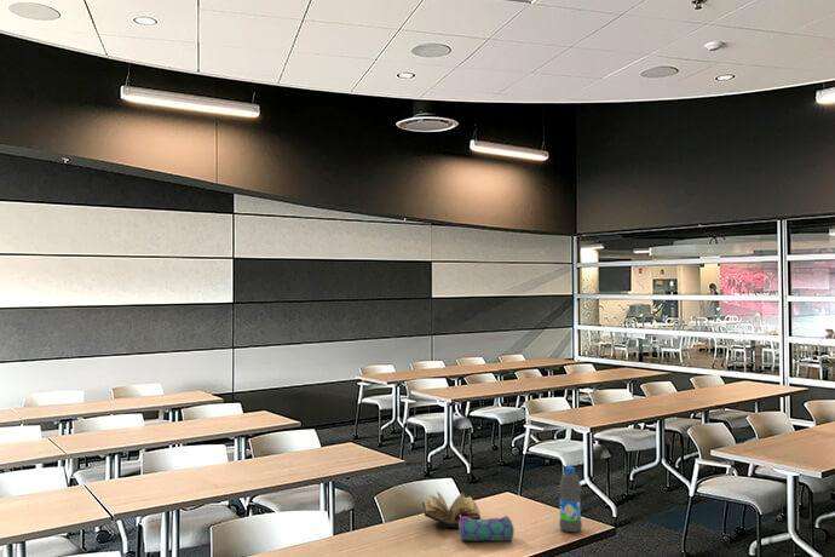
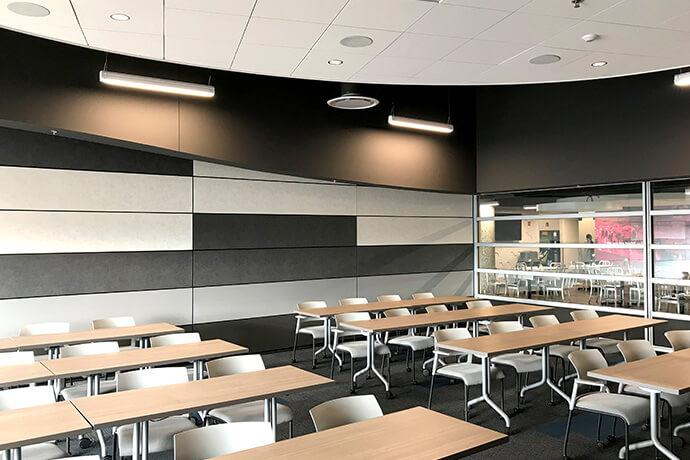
- water bottle (570, 498)
- pencil case (485, 528)
- book (450, 509)
